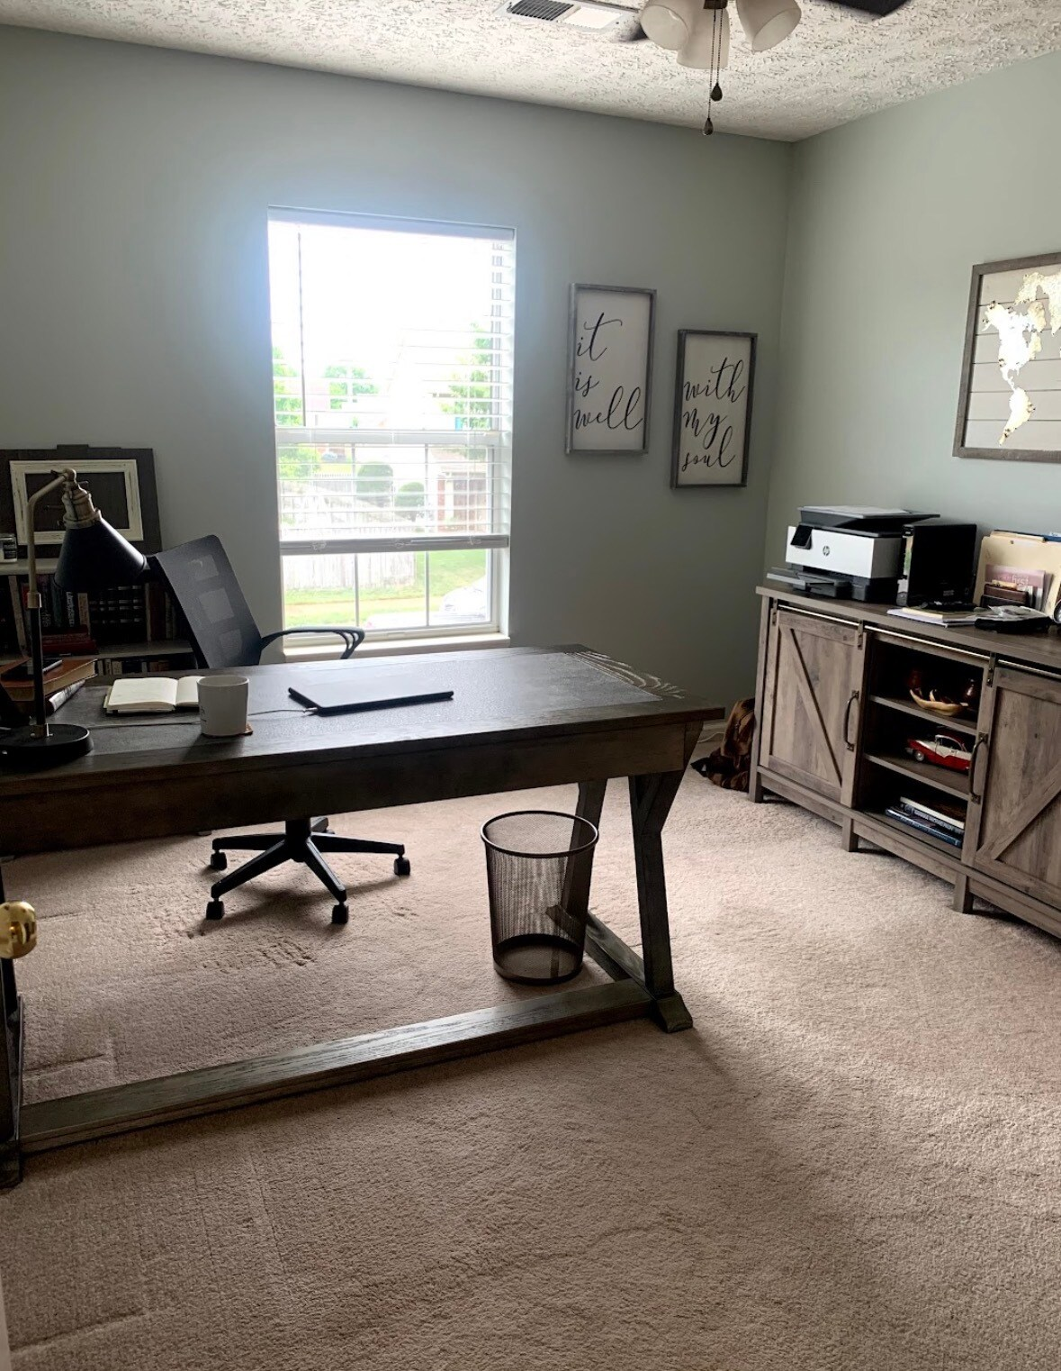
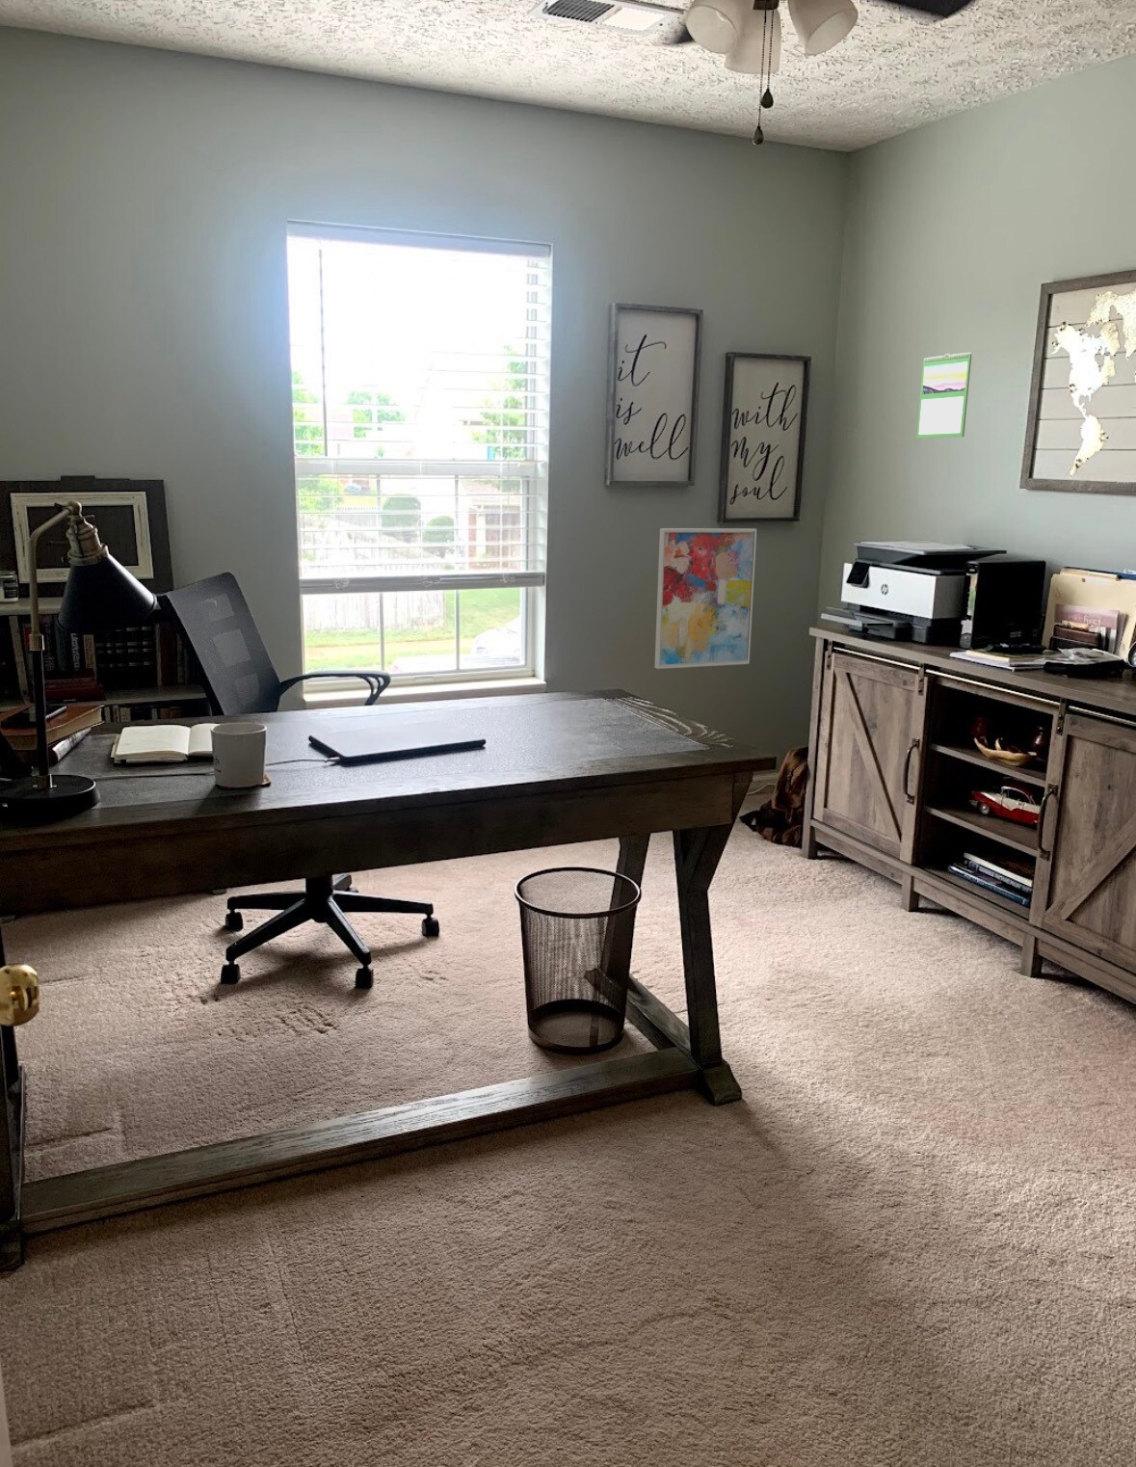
+ wall art (705, 598)
+ calendar (943, 395)
